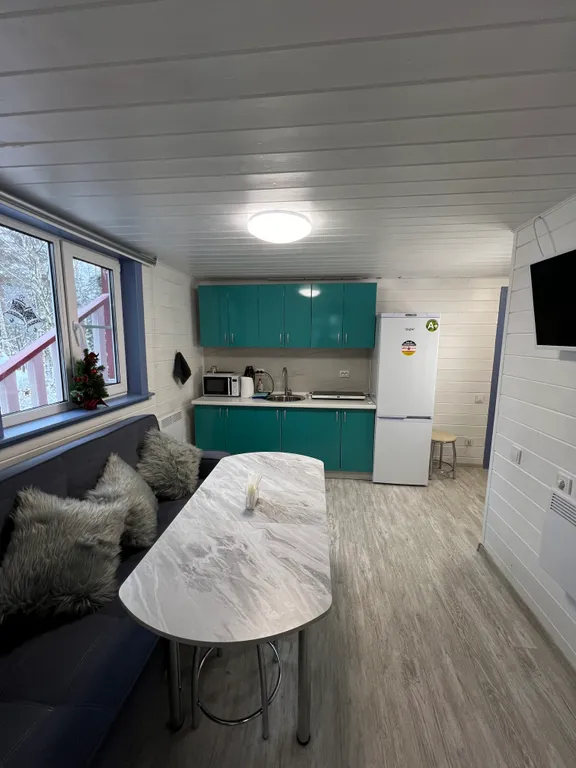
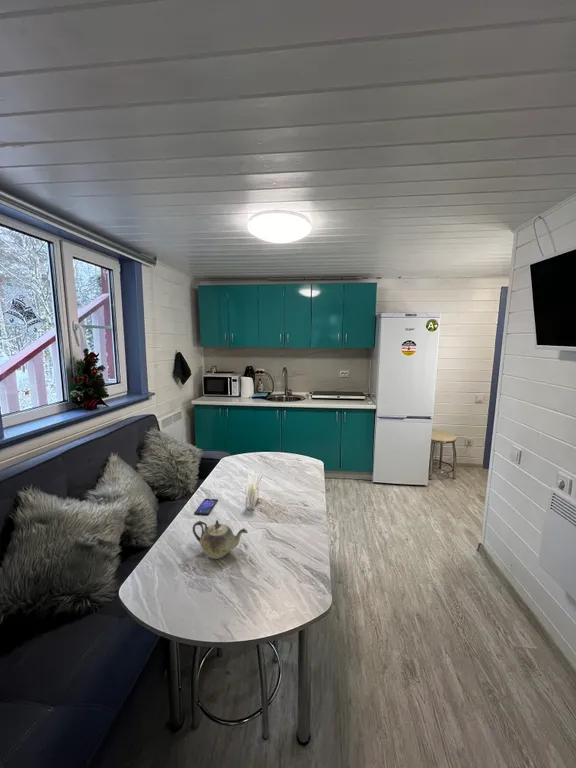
+ teapot (220, 537)
+ smartphone (206, 506)
